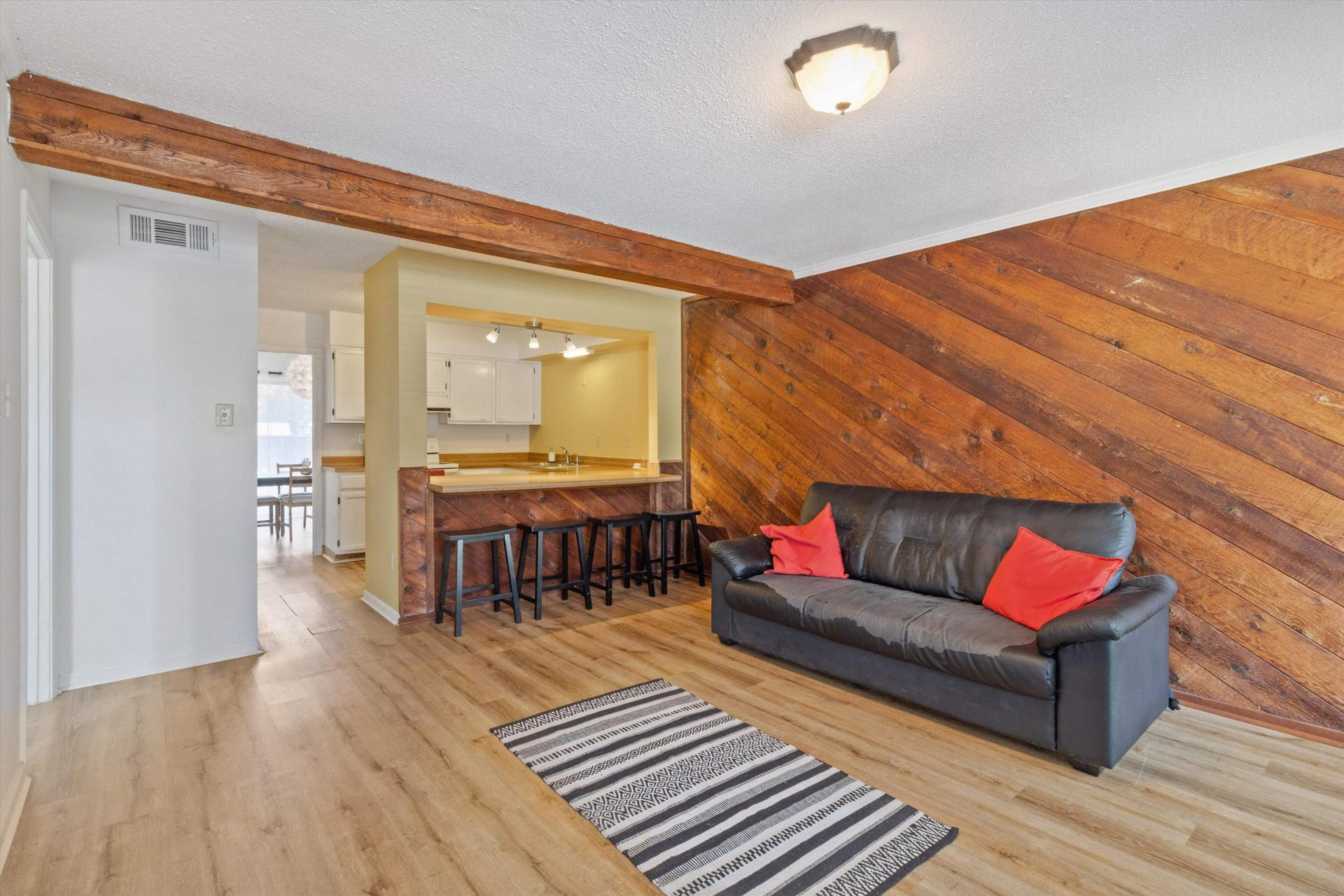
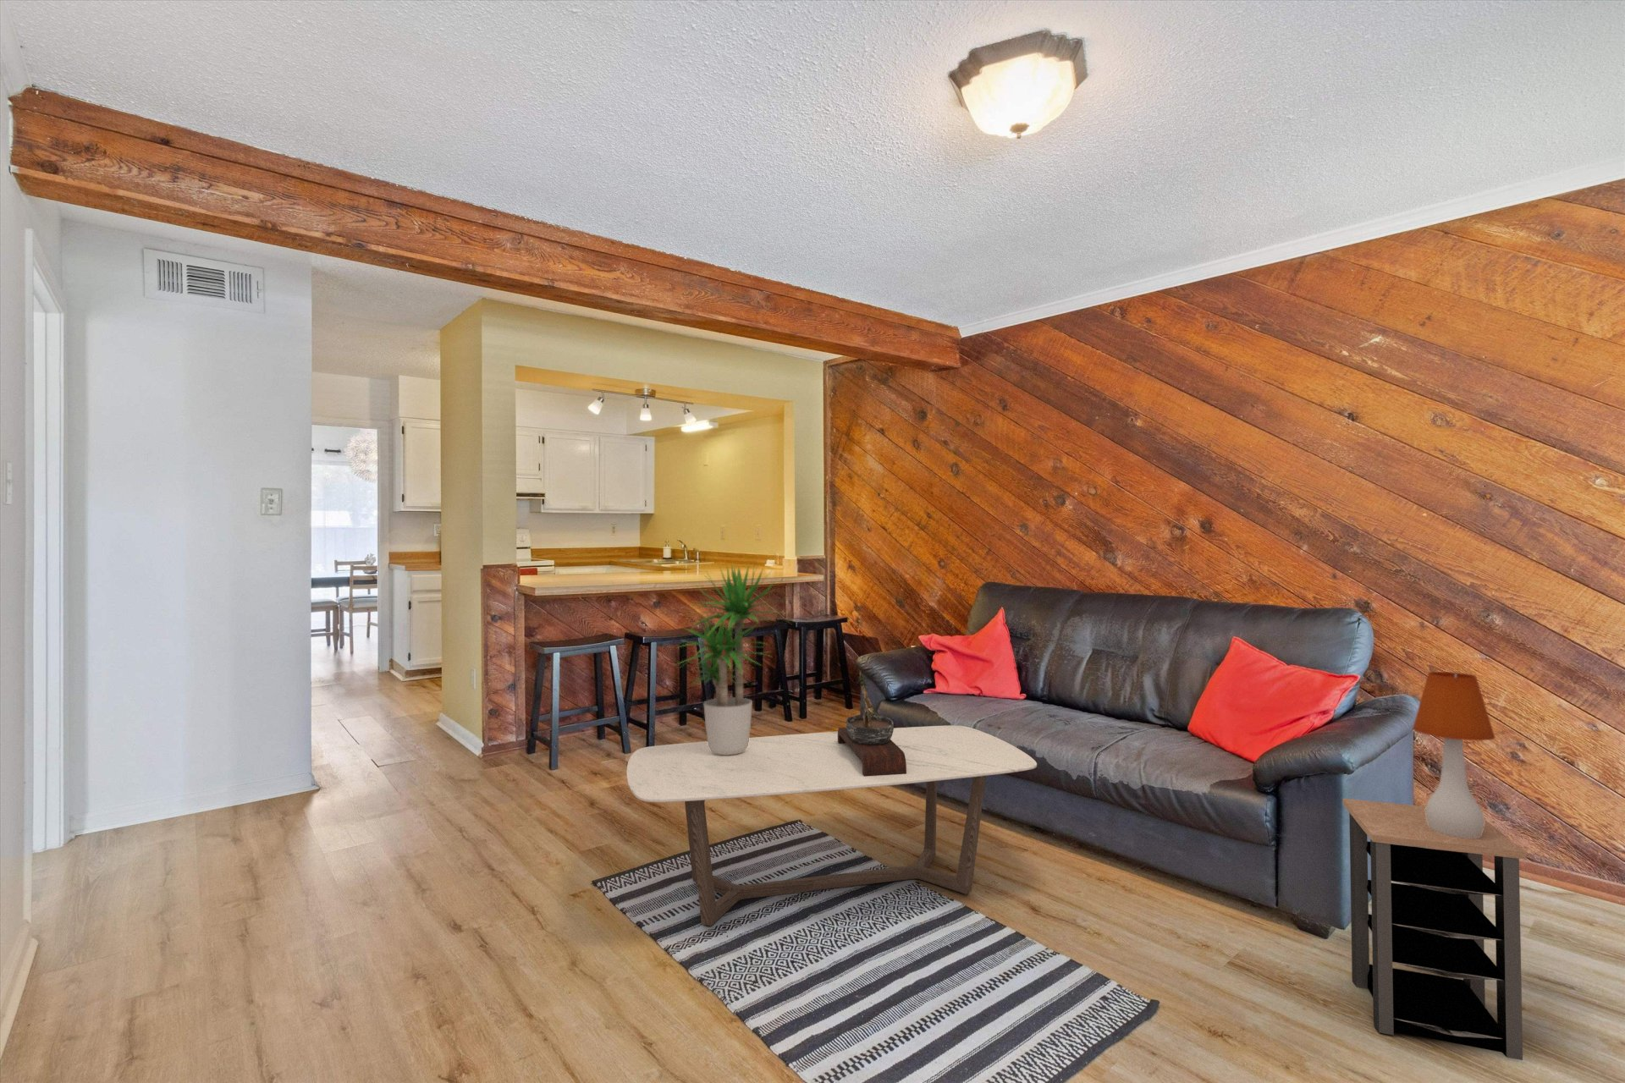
+ side table (1428, 919)
+ coffee table (828, 790)
+ potted plant (733, 655)
+ table lamp (1453, 752)
+ bonsai tree (869, 712)
